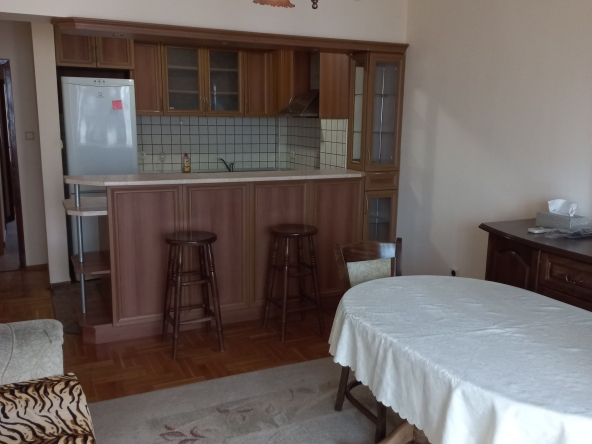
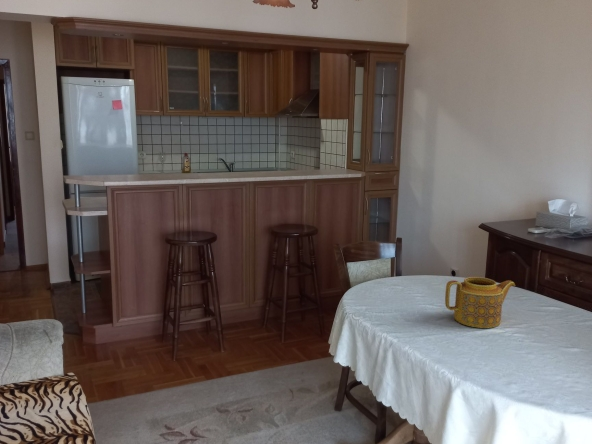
+ teapot (480, 300)
